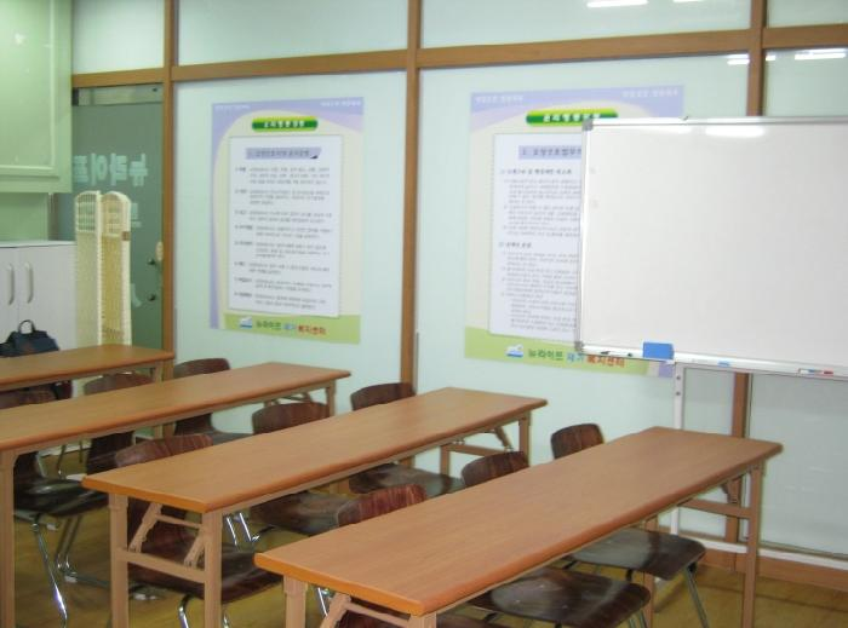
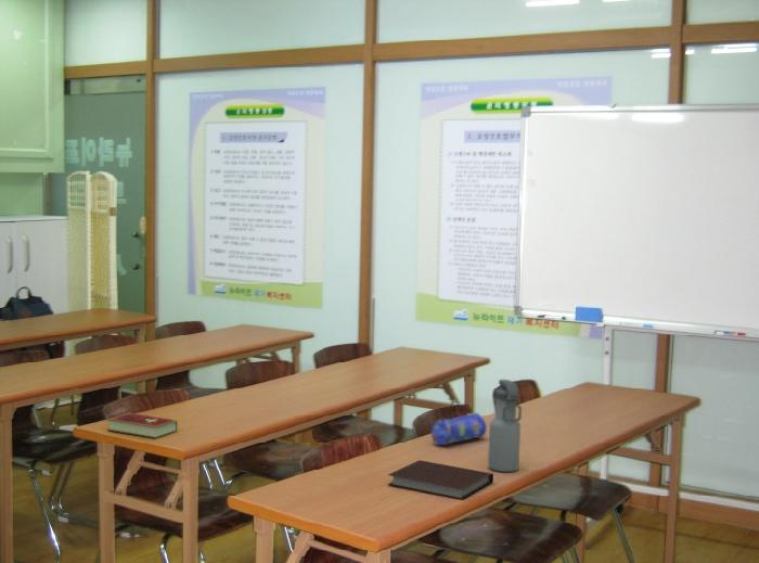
+ pencil case (459, 427)
+ hardcover book (142, 424)
+ water bottle (505, 424)
+ notebook (440, 478)
